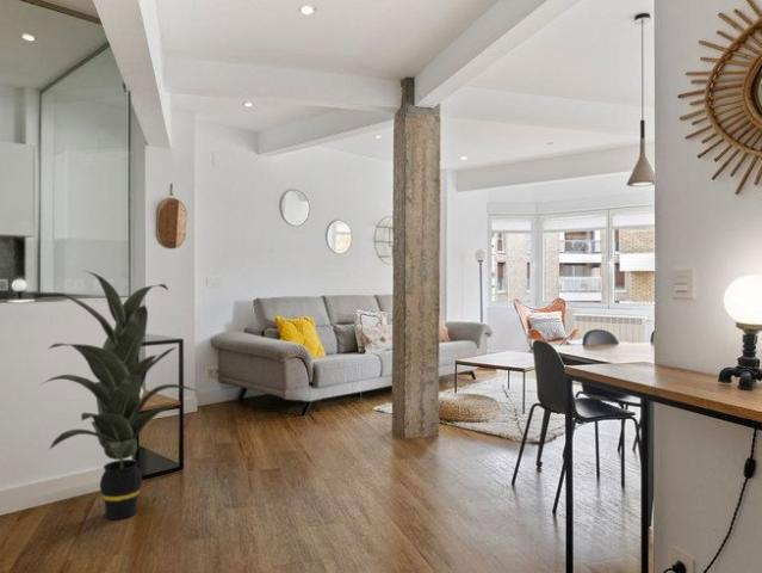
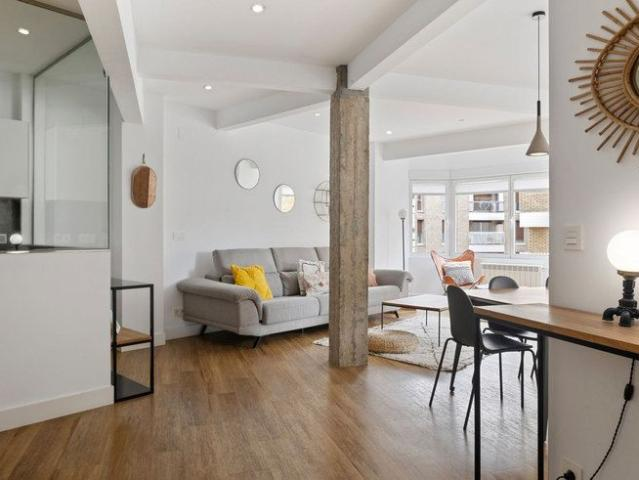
- indoor plant (110, 393)
